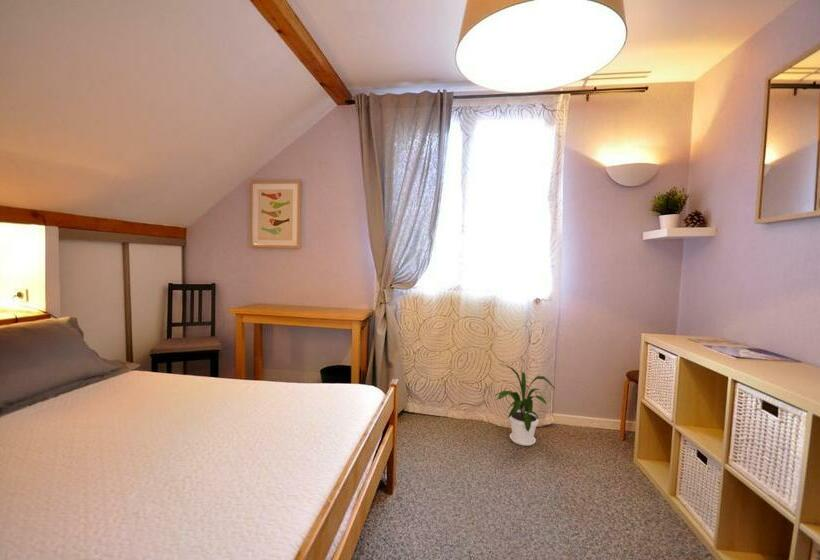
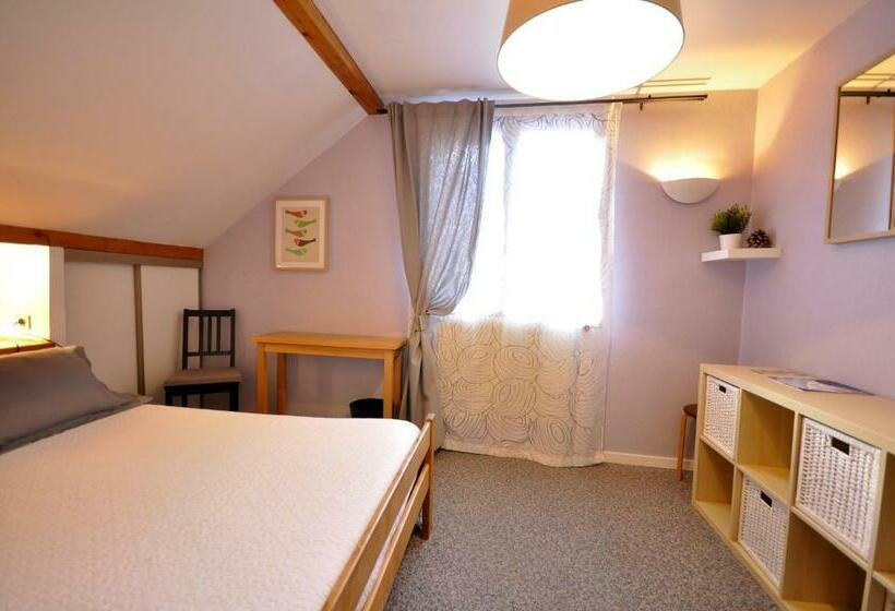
- house plant (522, 403)
